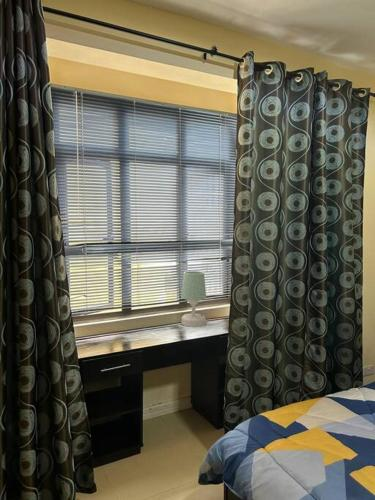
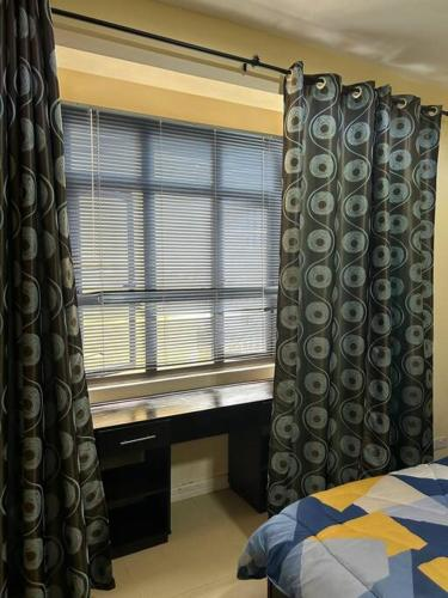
- table lamp (193, 298)
